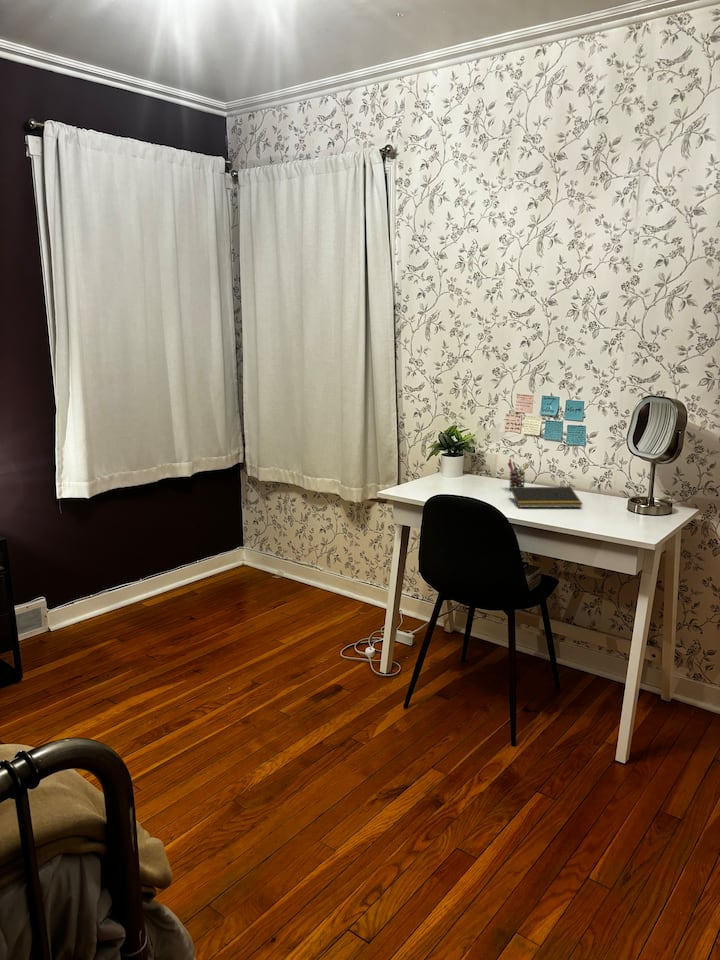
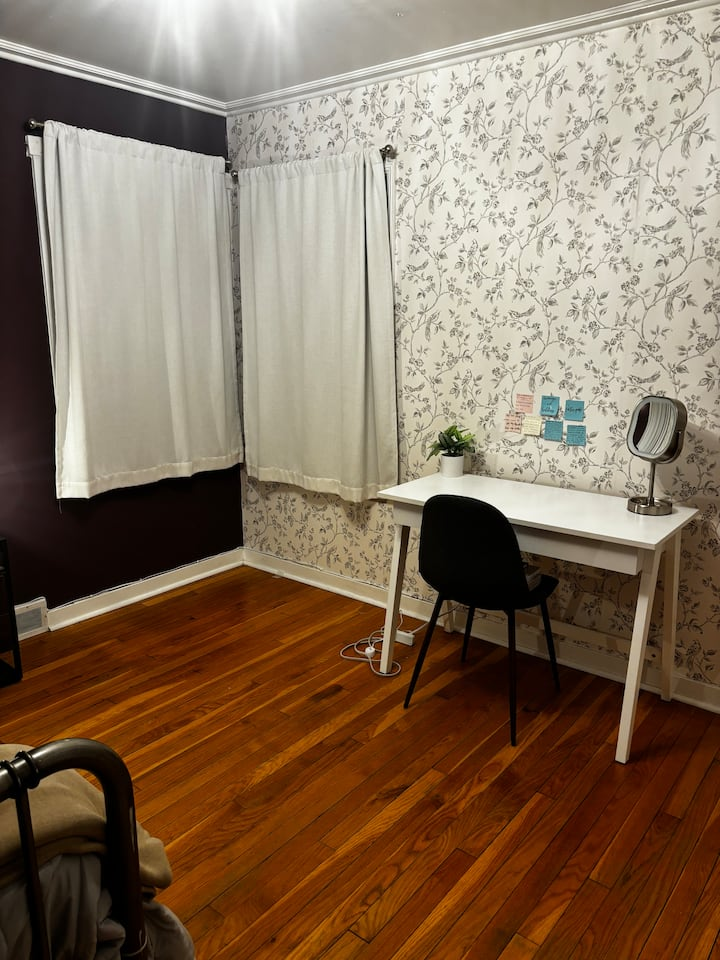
- notepad (545, 496)
- pen holder (516, 474)
